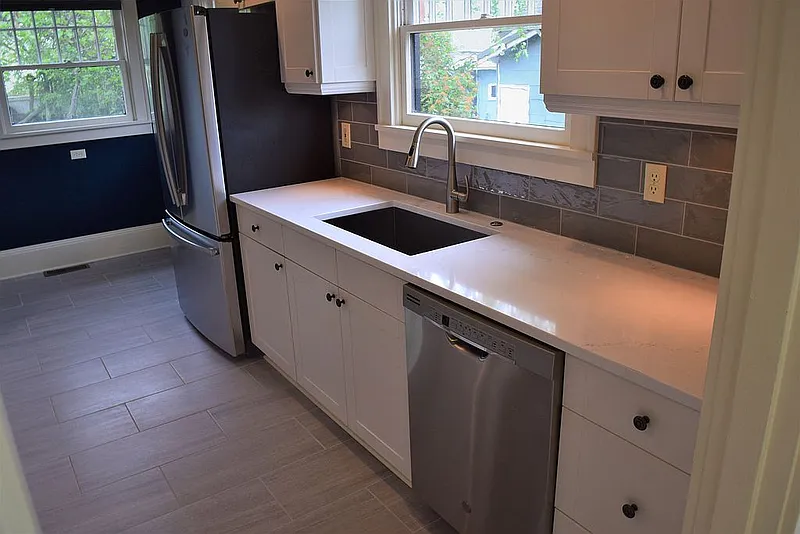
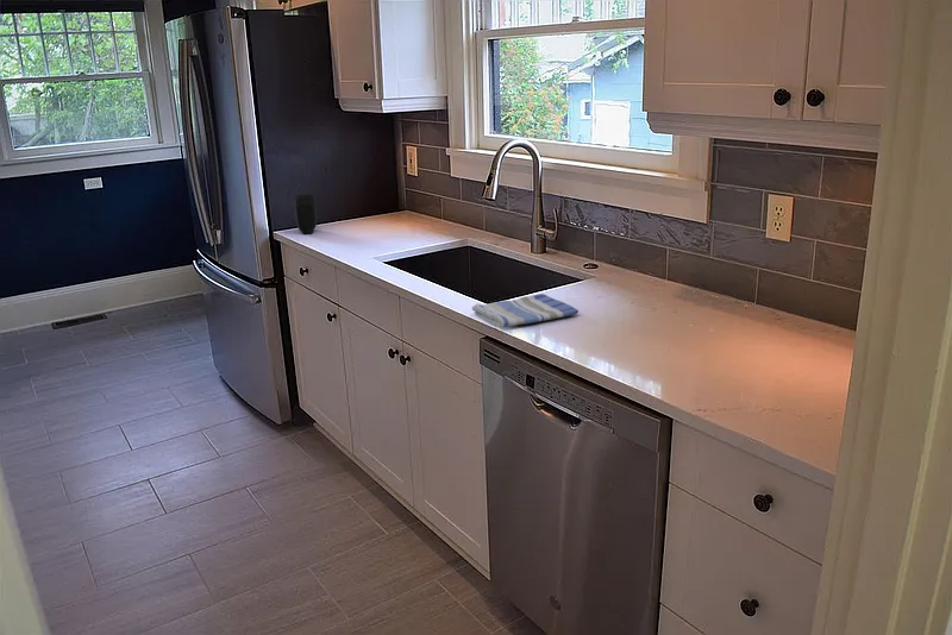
+ dish towel (524, 309)
+ speaker (306, 213)
